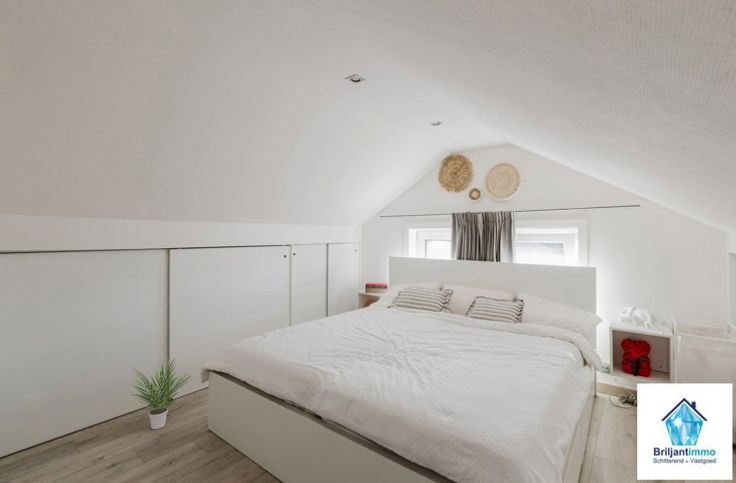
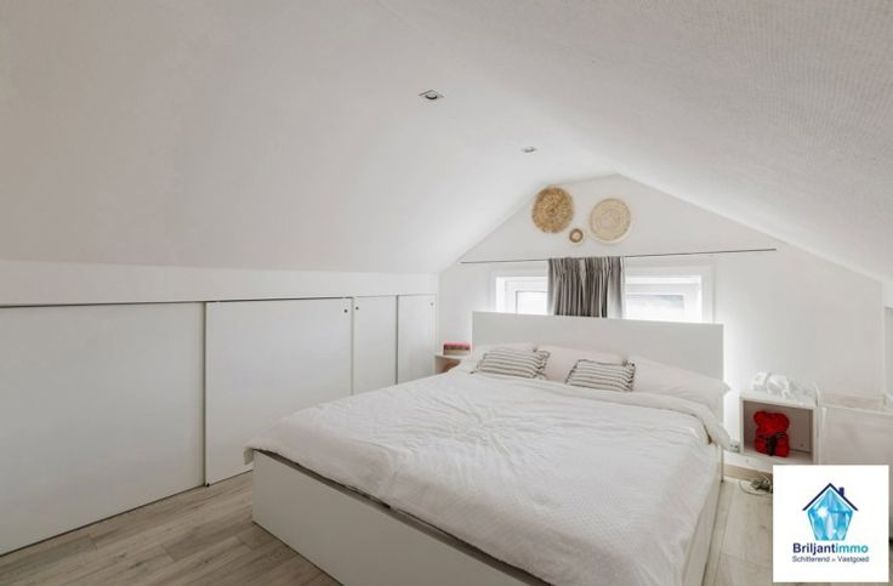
- potted plant (159, 395)
